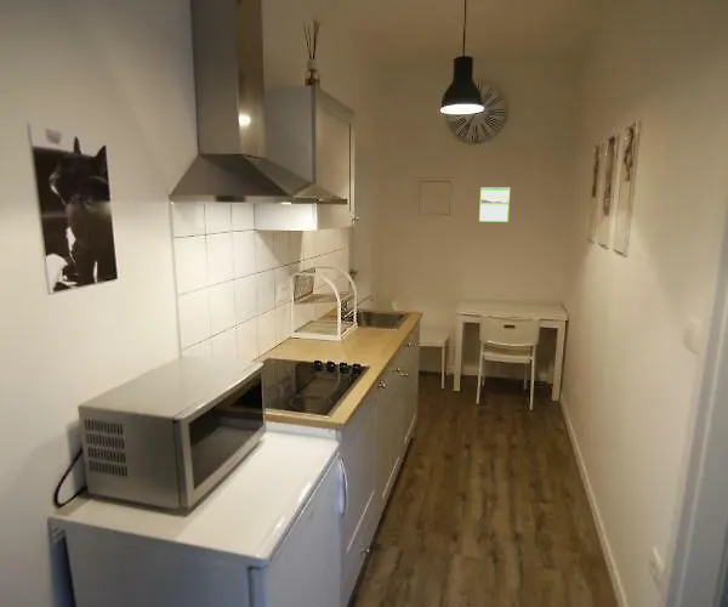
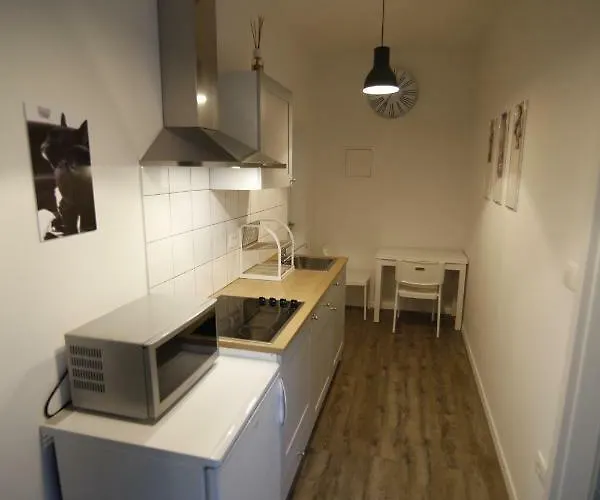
- calendar (494, 204)
